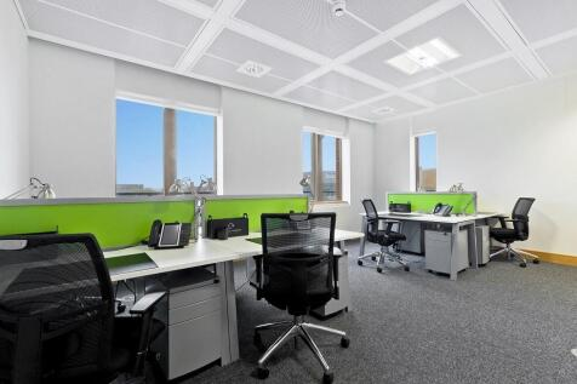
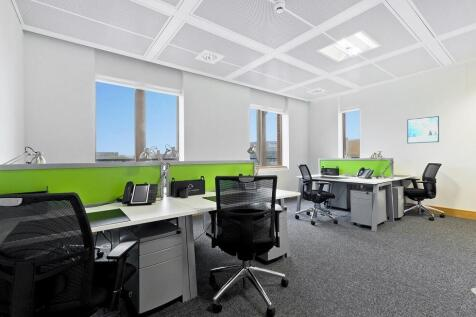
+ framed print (422, 130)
